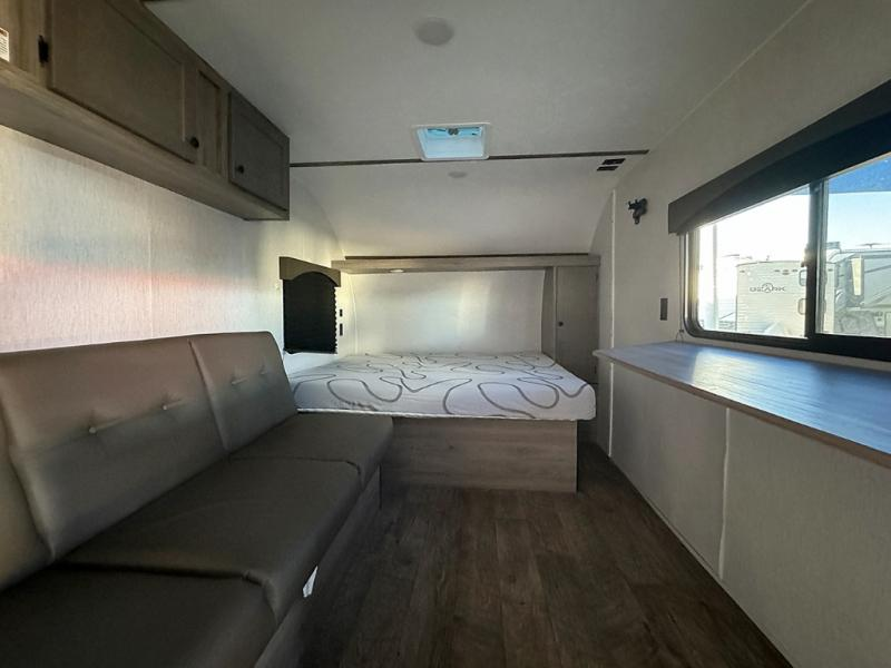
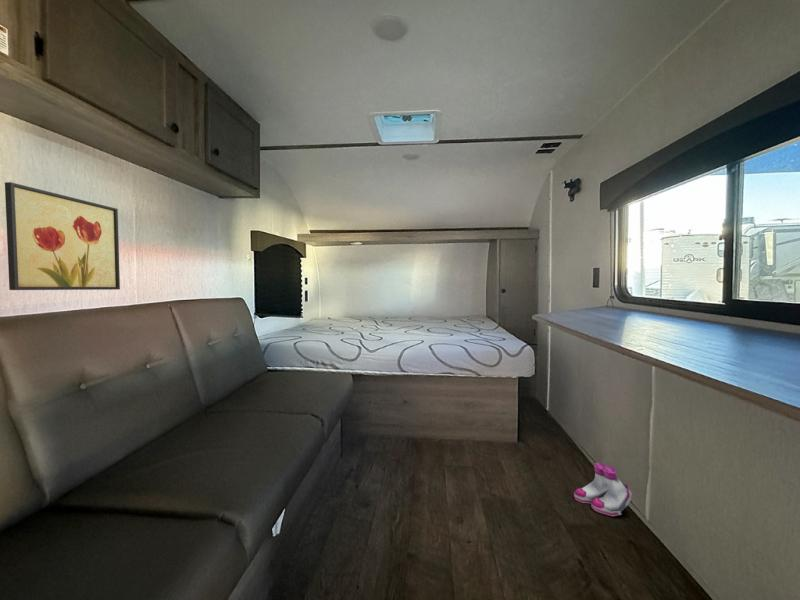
+ boots (602, 484)
+ wall art (69, 243)
